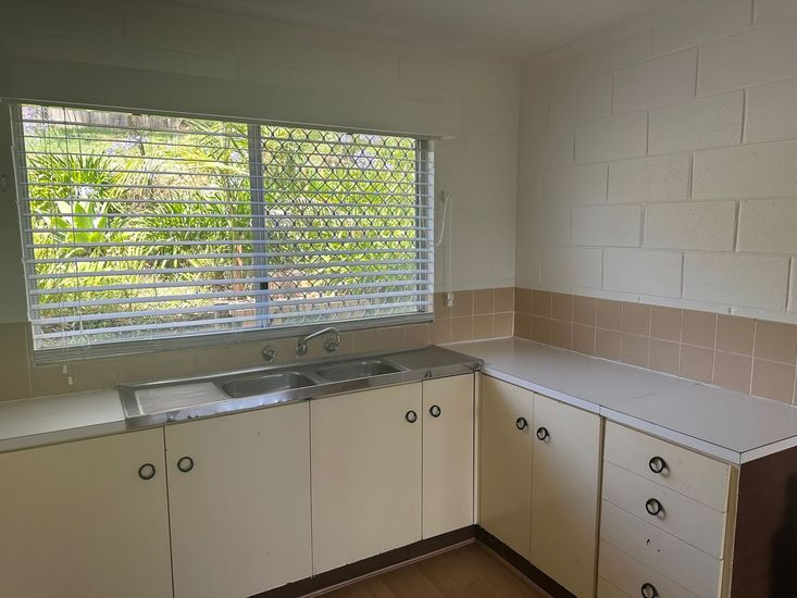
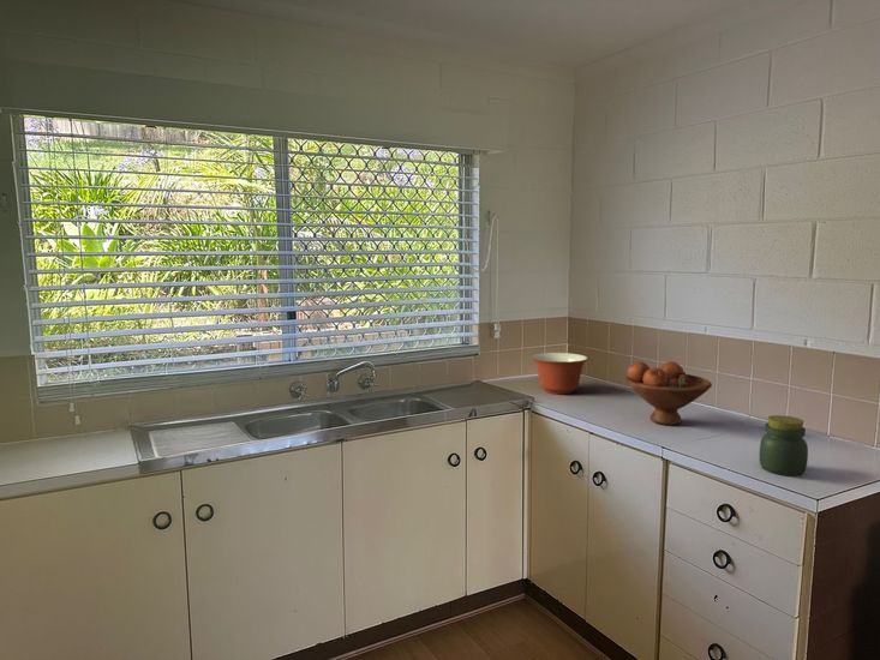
+ mixing bowl (558, 373)
+ jar (783, 444)
+ fruit bowl (666, 392)
